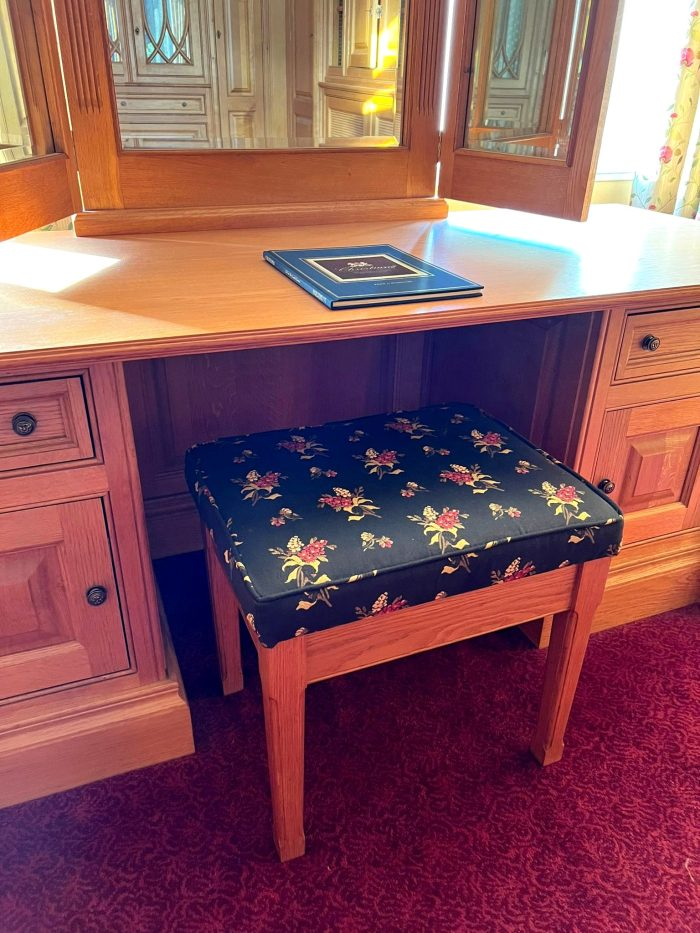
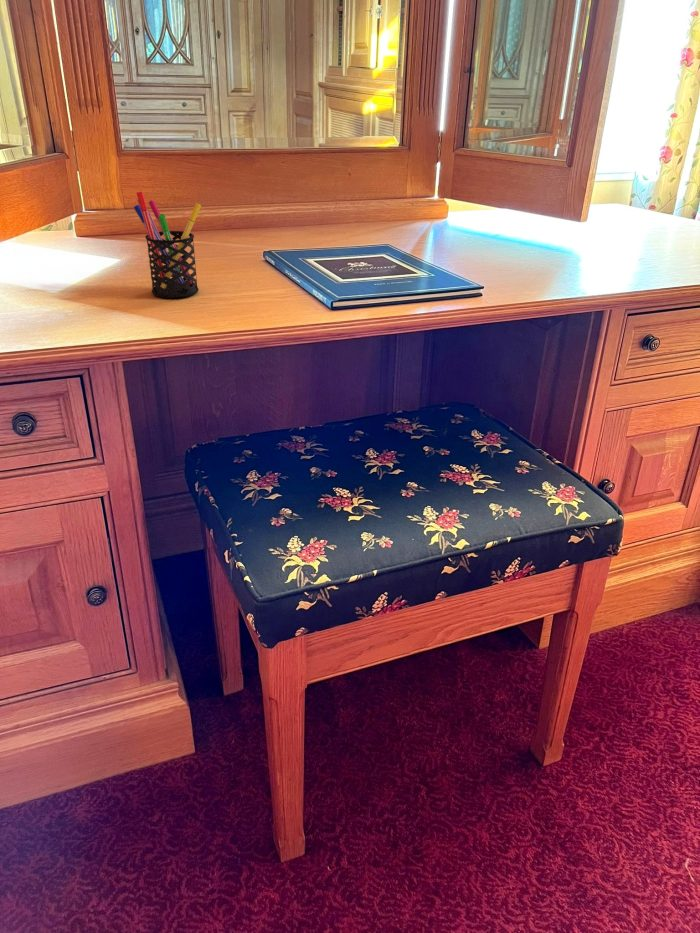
+ pen holder (167, 244)
